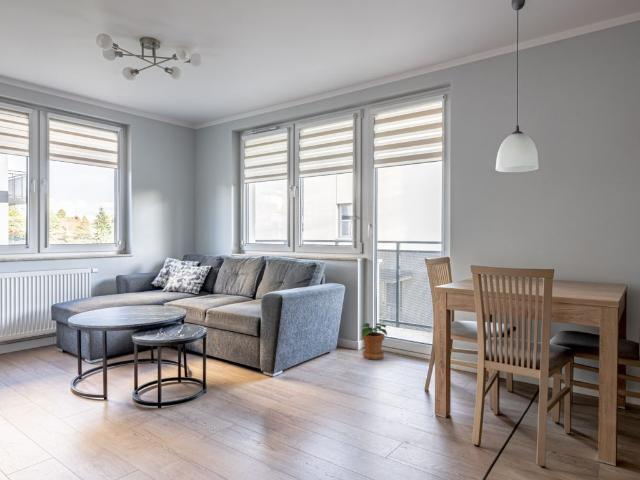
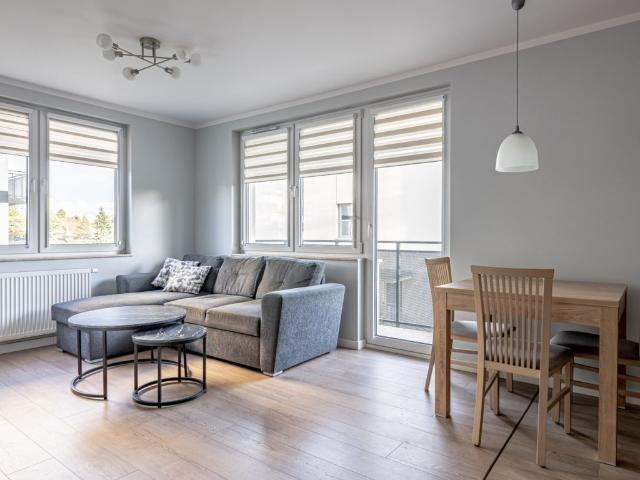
- potted plant (370, 340)
